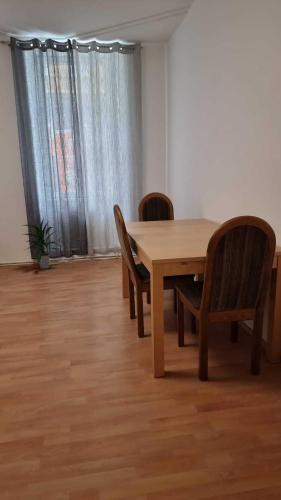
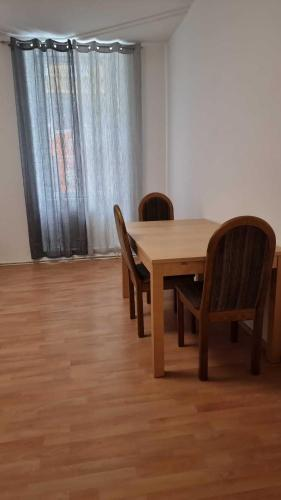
- indoor plant (41, 243)
